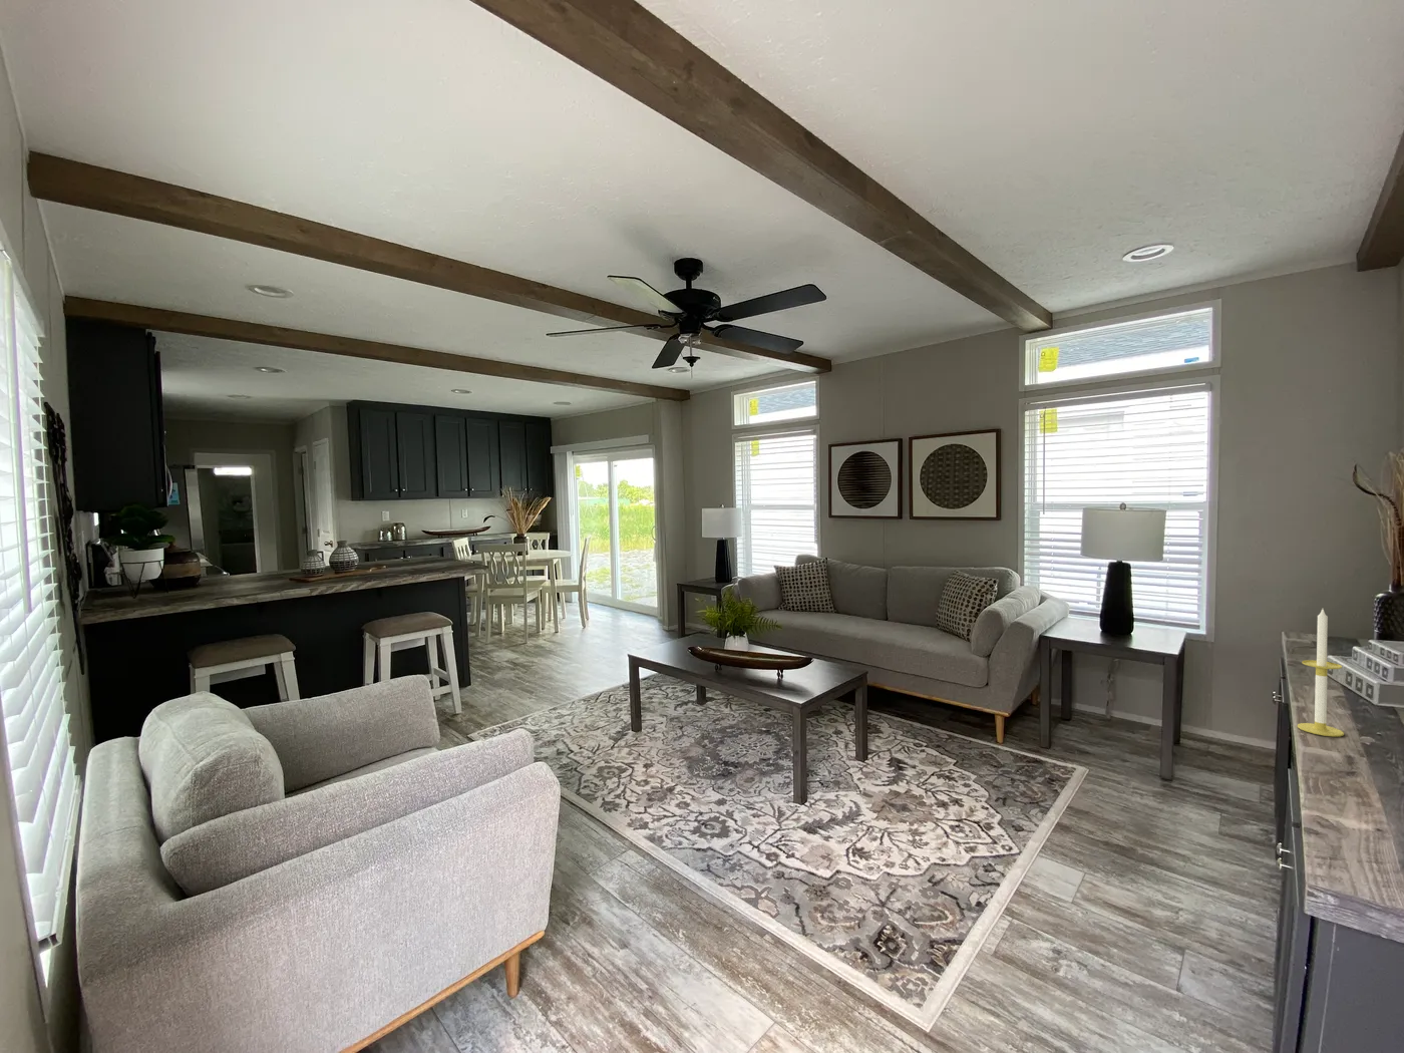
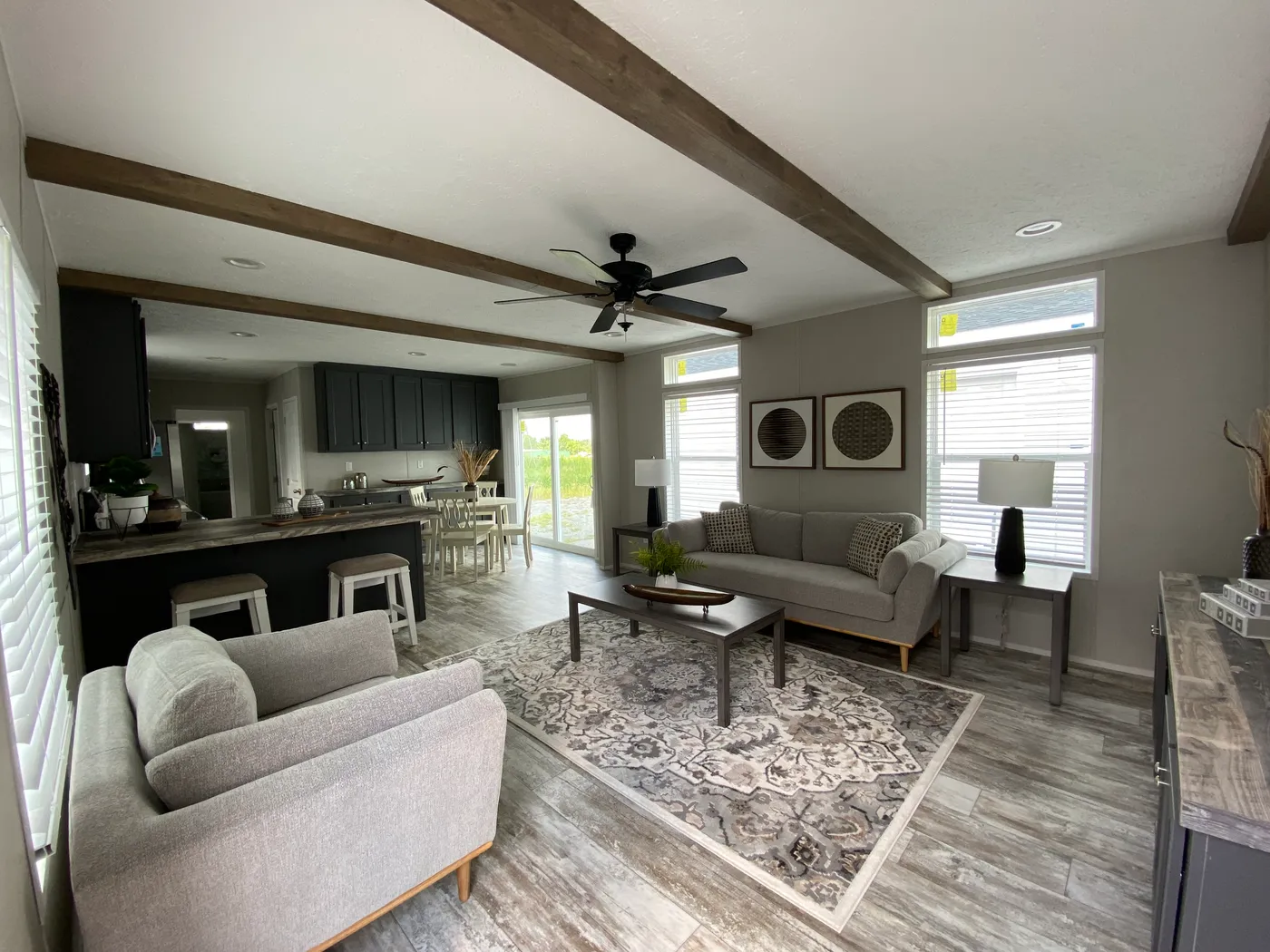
- candle (1321, 669)
